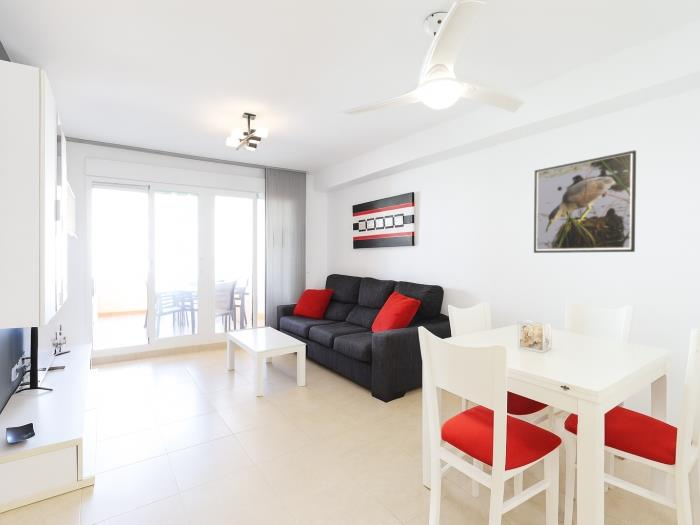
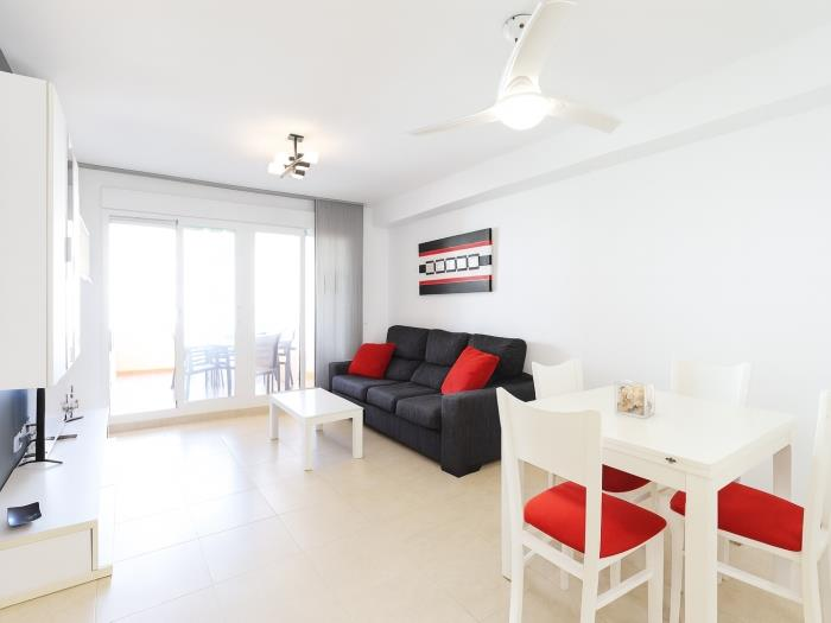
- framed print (579, 207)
